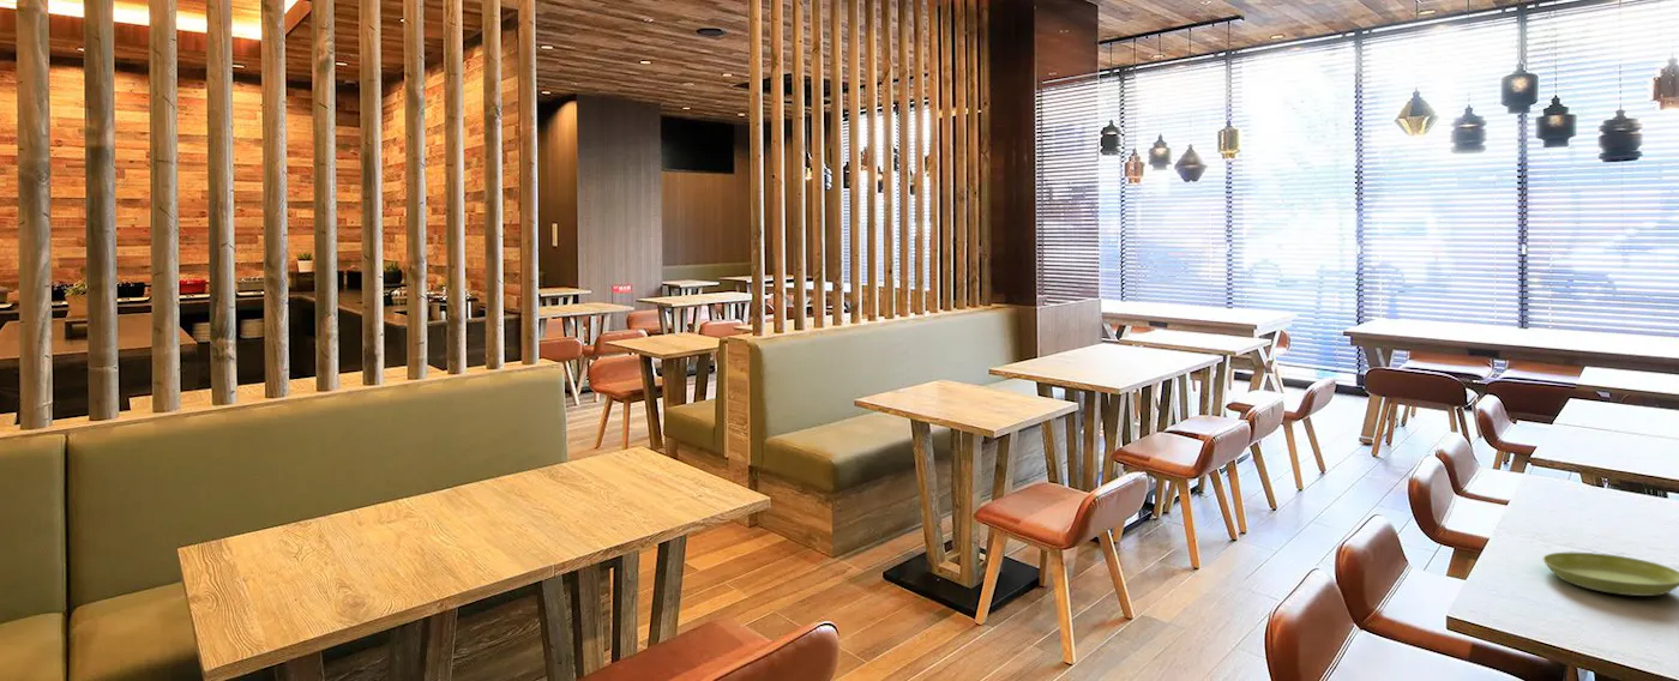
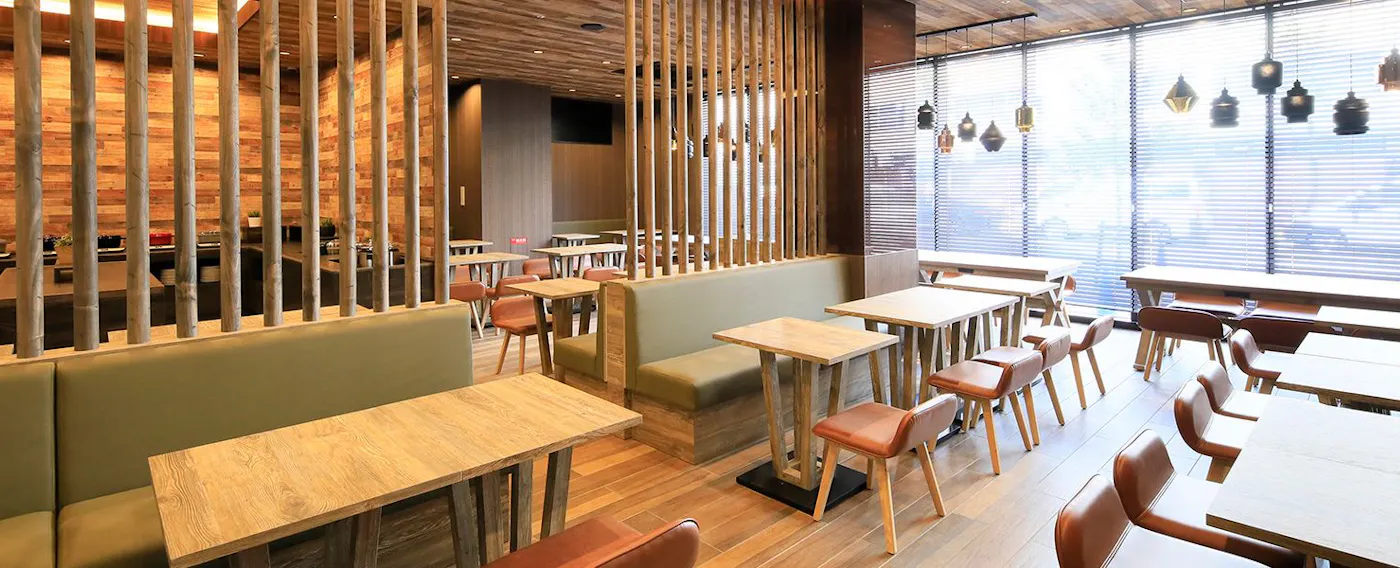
- saucer (1611, 574)
